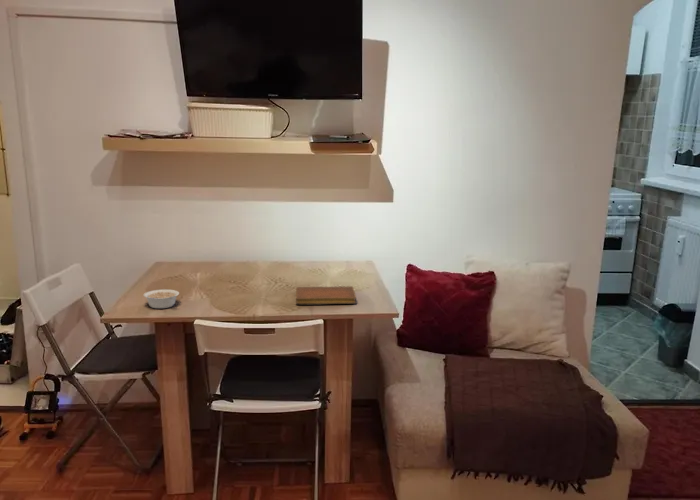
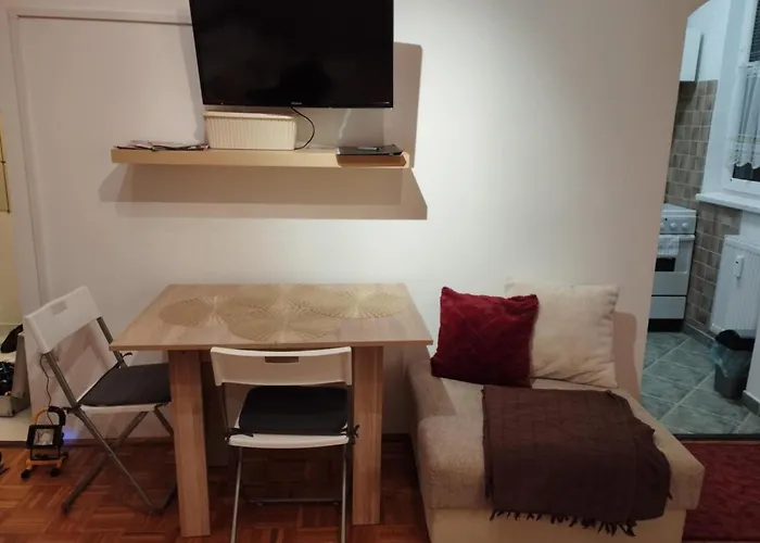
- legume (163, 298)
- notebook (325, 294)
